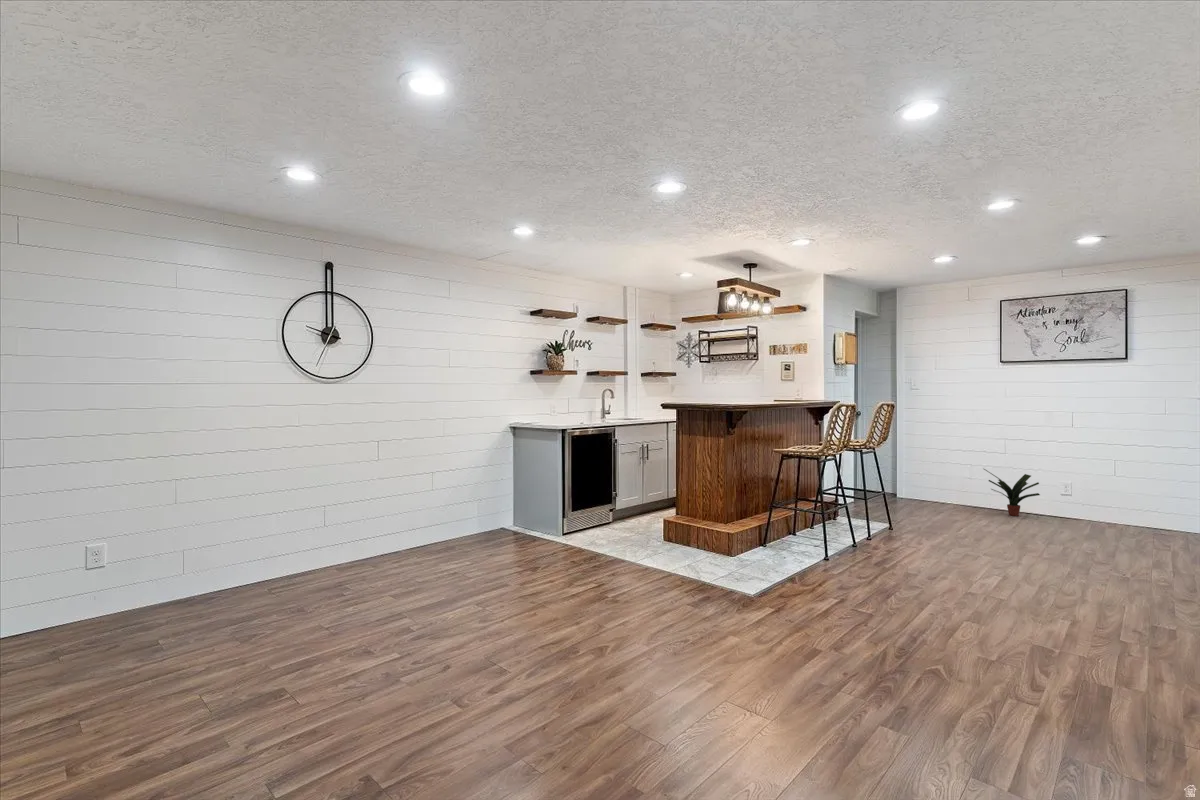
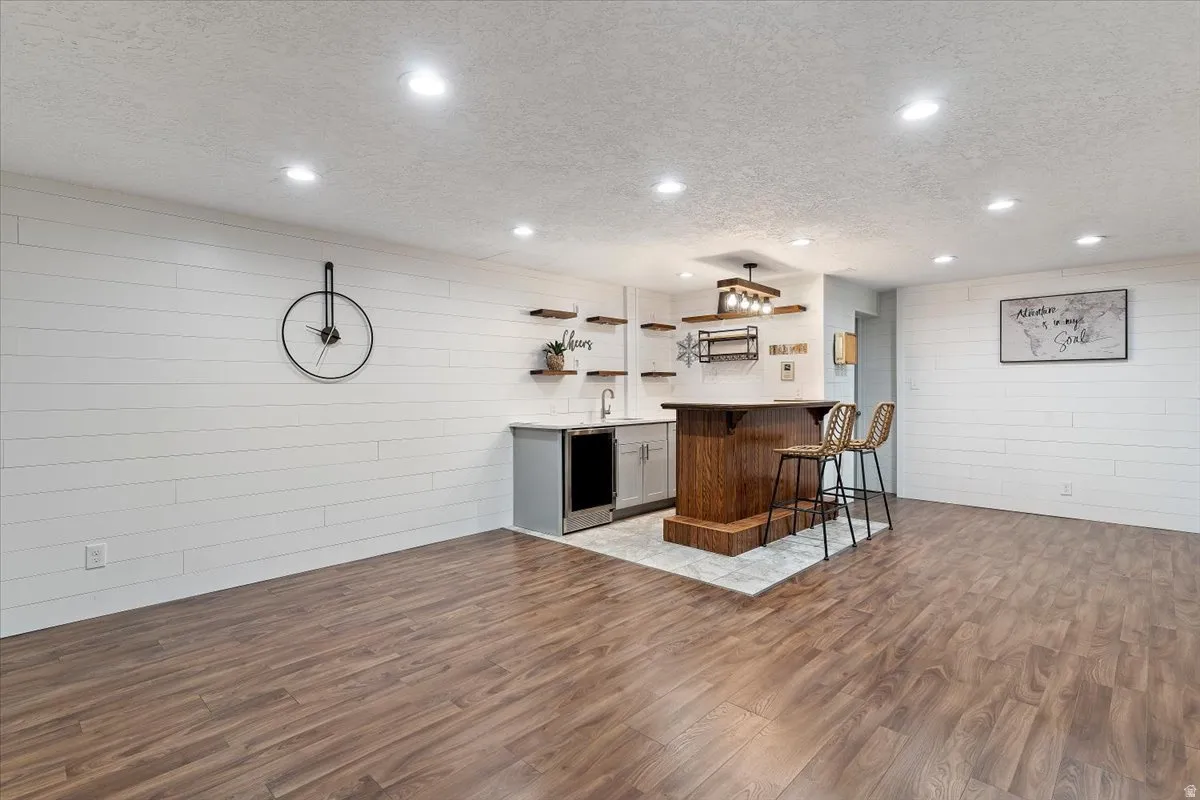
- potted plant (1010, 492)
